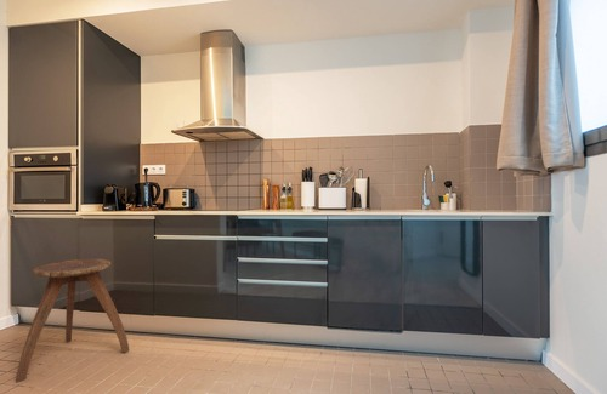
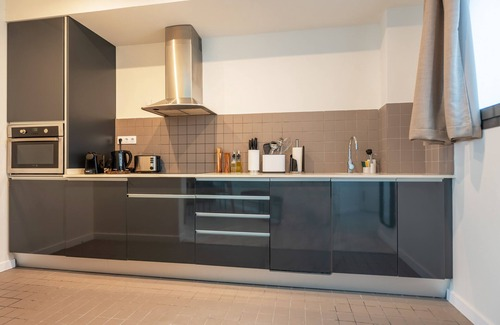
- stool (66, 315)
